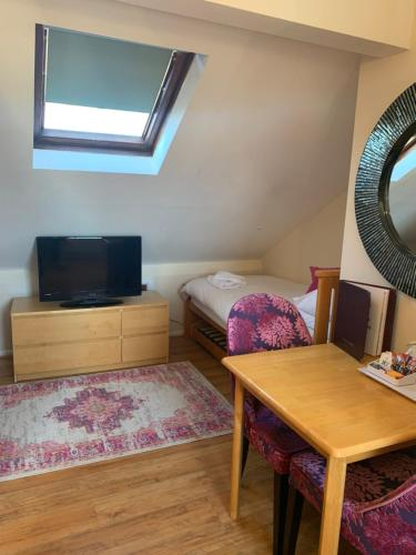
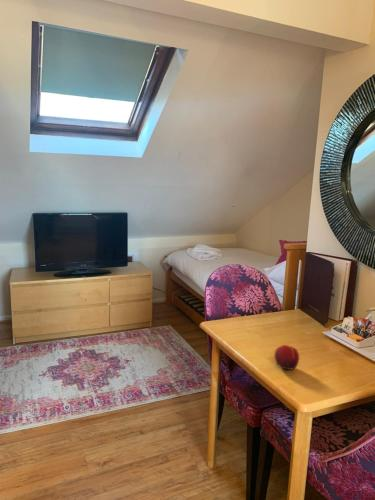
+ fruit (286, 356)
